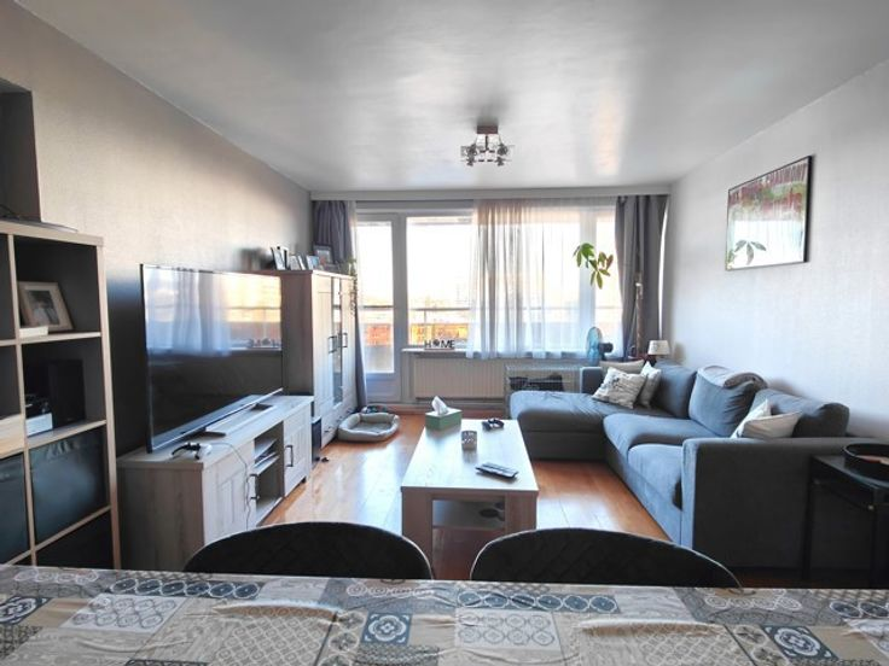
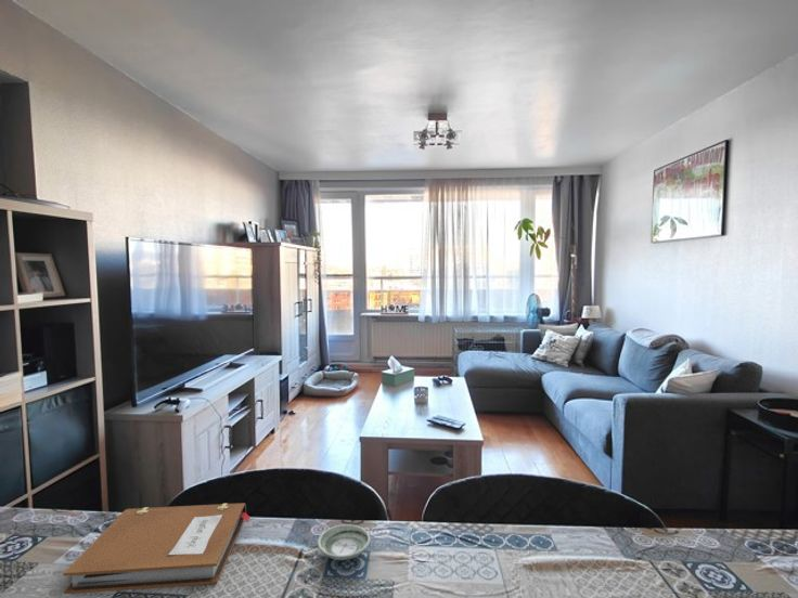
+ notebook (171, 540)
+ saucer (344, 545)
